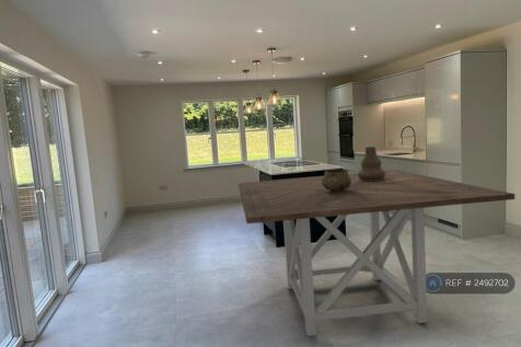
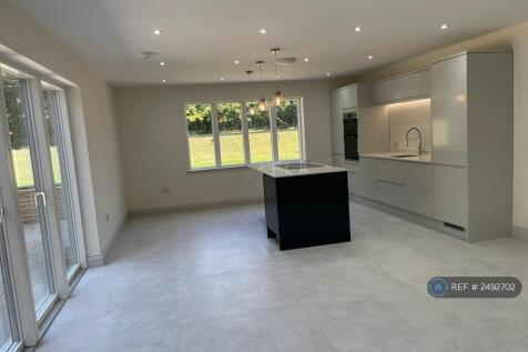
- vase (371, 163)
- dining table (345, 245)
- decorative bowl (336, 181)
